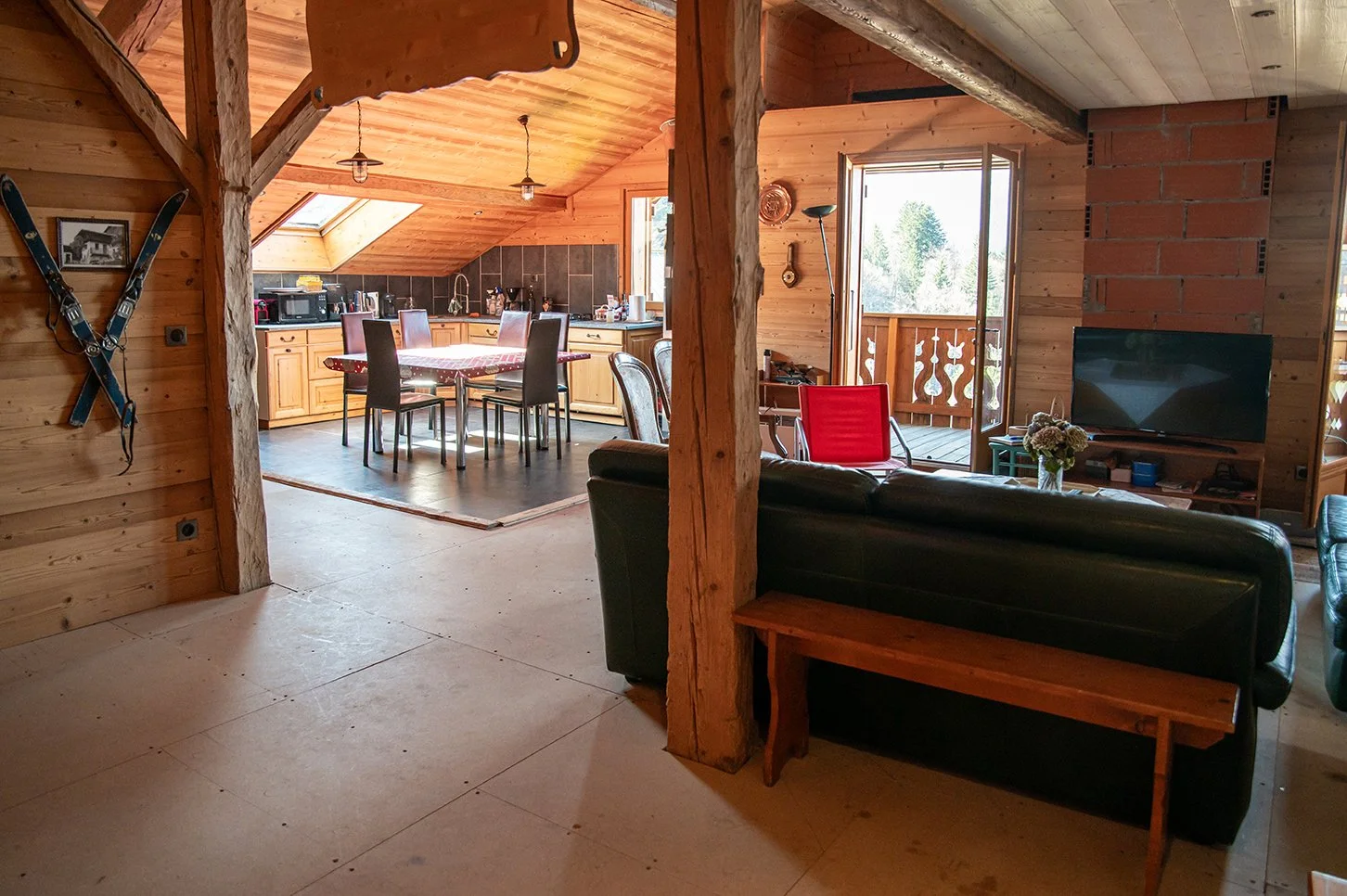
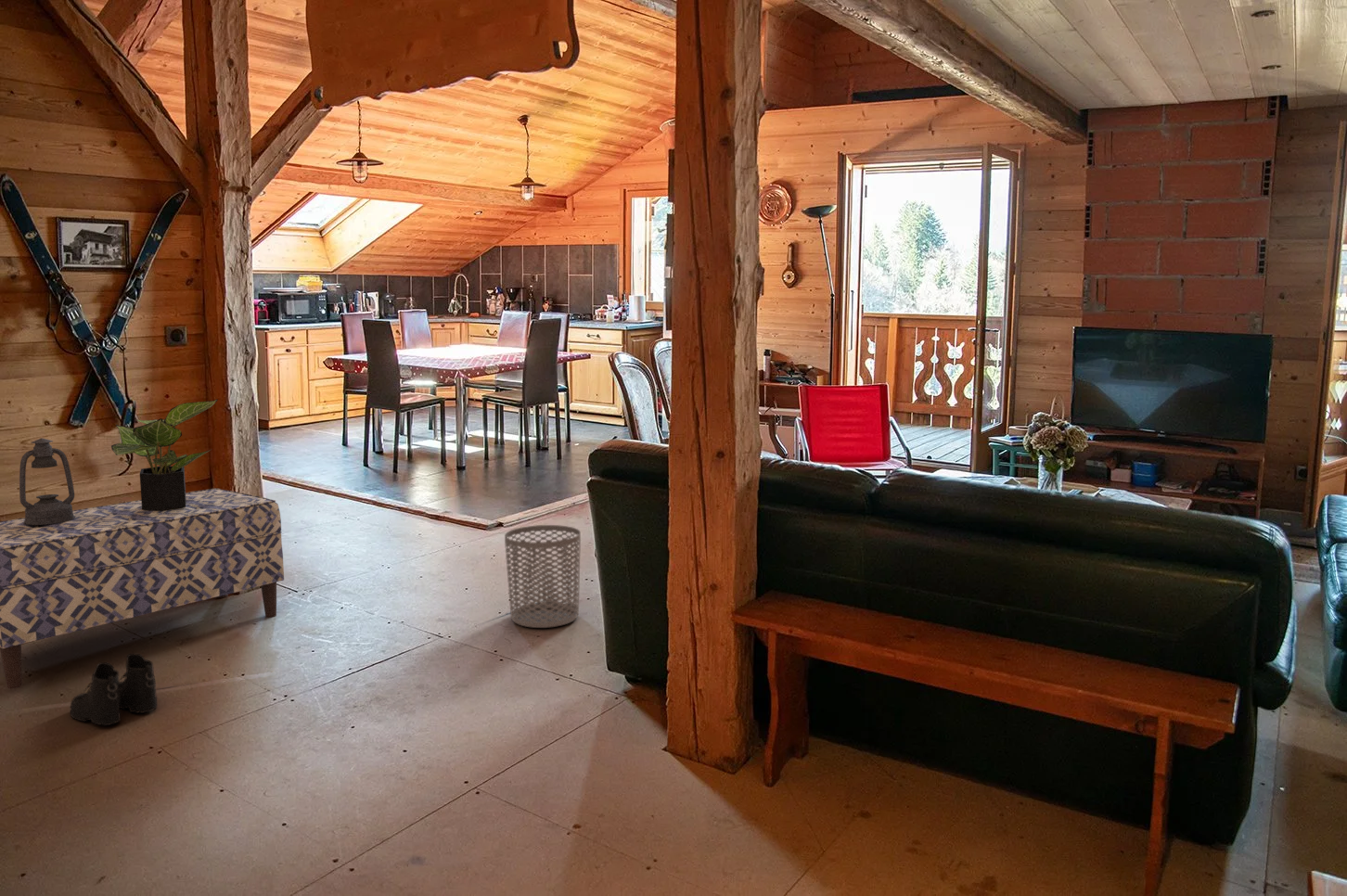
+ boots (112, 684)
+ lantern (43, 467)
+ waste bin (544, 575)
+ bench (126, 576)
+ potted plant (167, 455)
